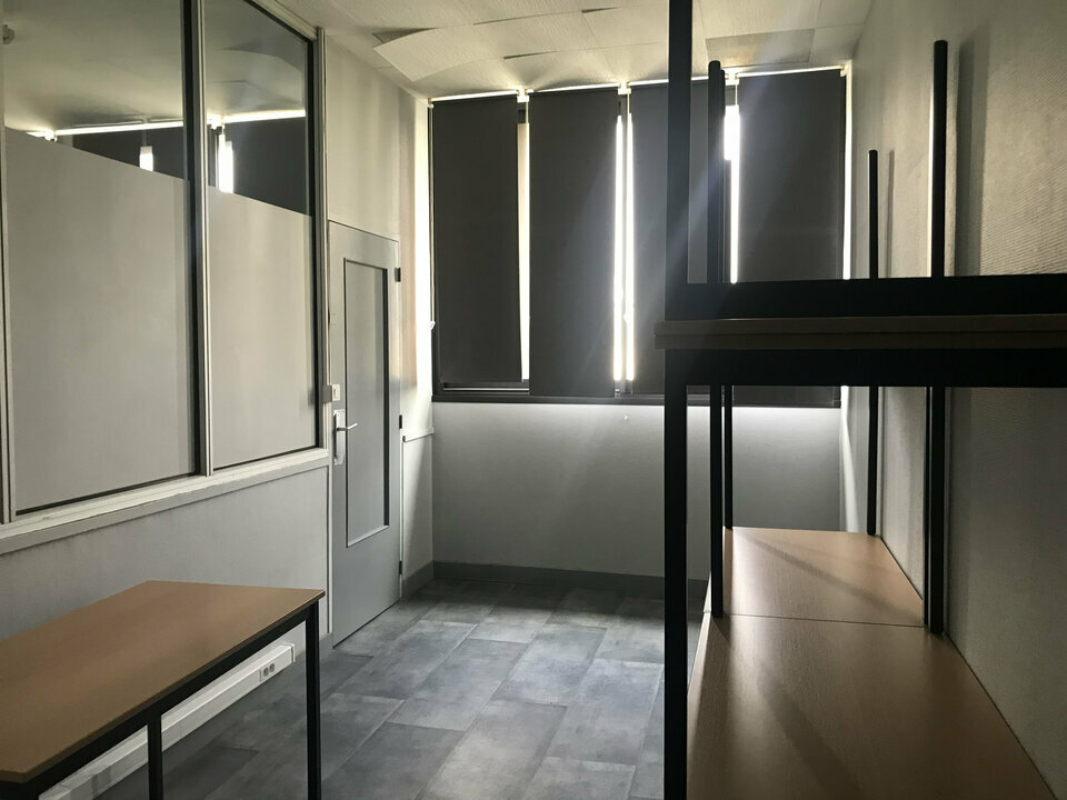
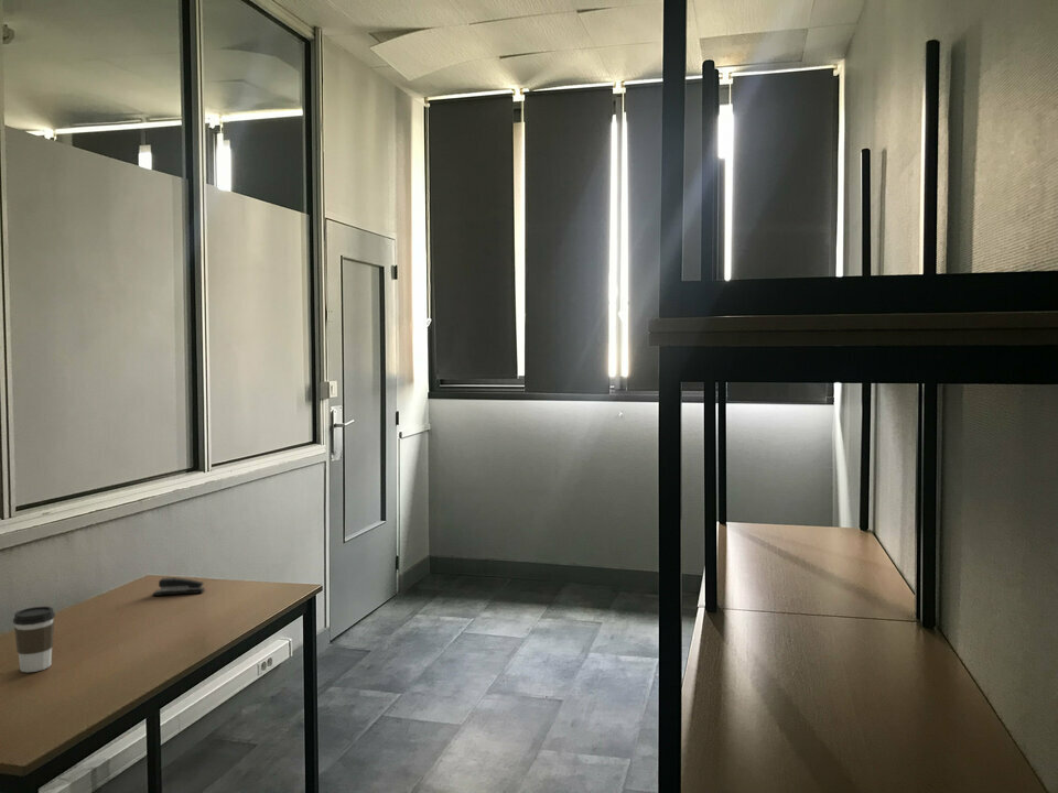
+ stapler (179, 585)
+ coffee cup (34, 639)
